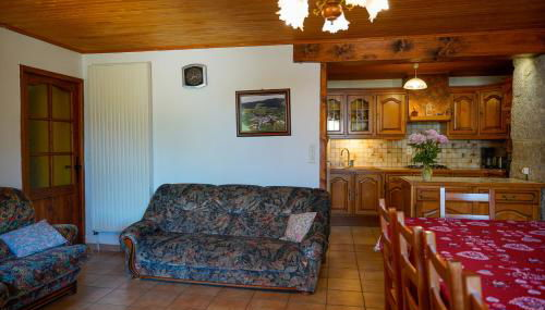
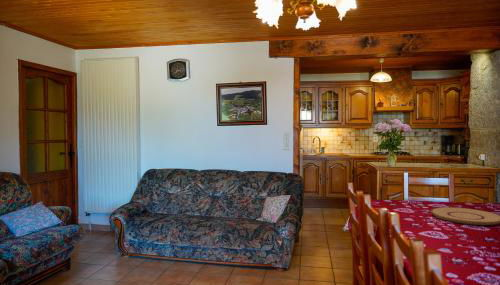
+ plate (465, 215)
